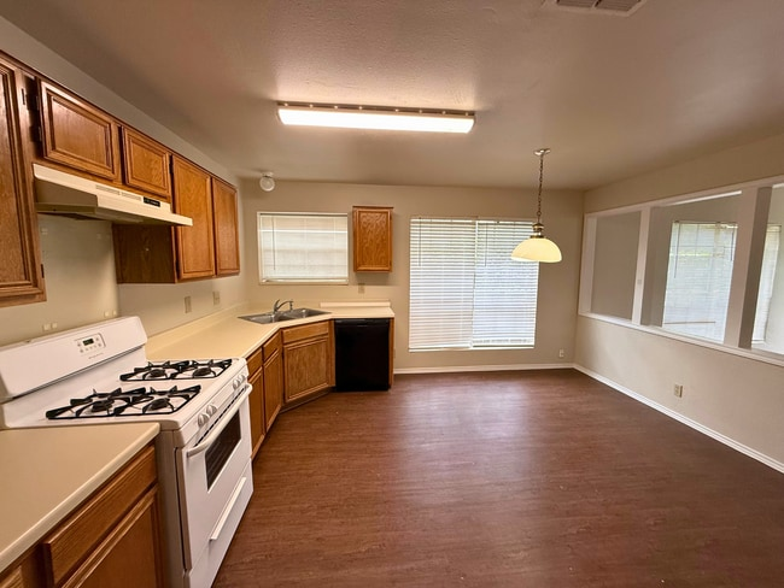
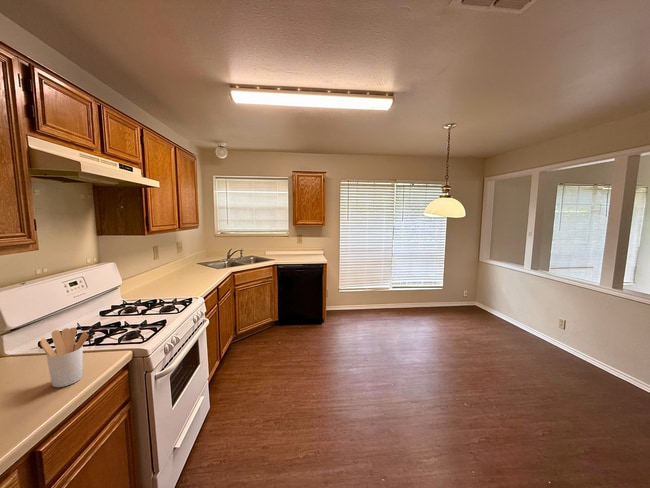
+ utensil holder (65, 355)
